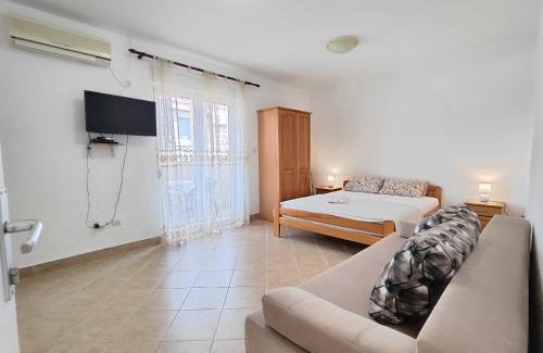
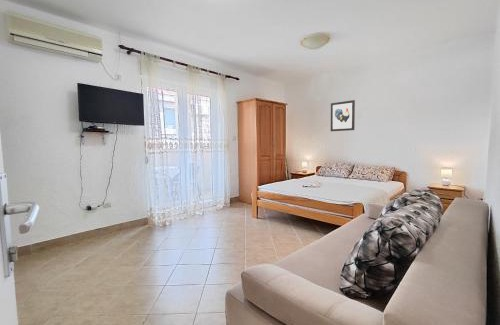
+ wall art (342, 116)
